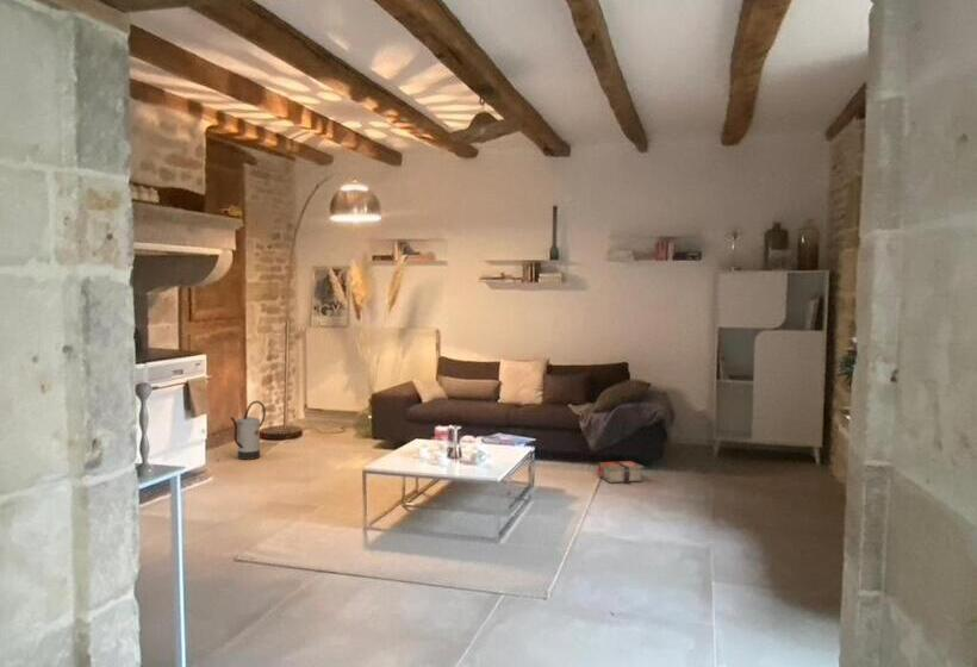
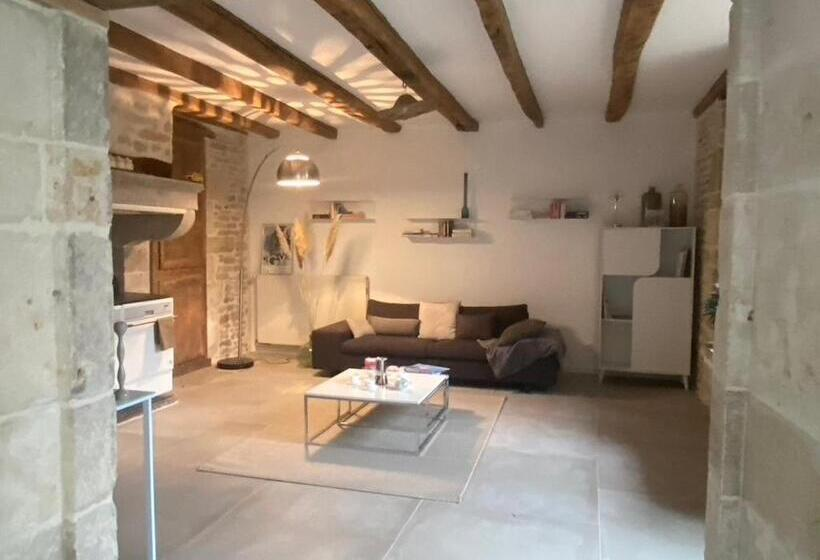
- bible (620, 470)
- watering can (248, 429)
